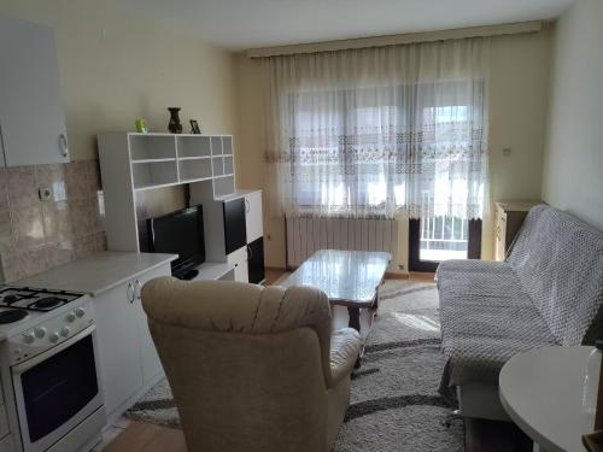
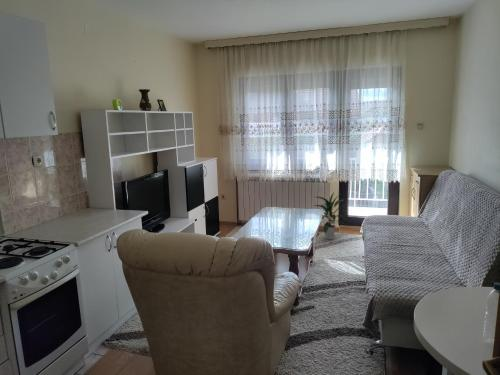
+ indoor plant (329, 215)
